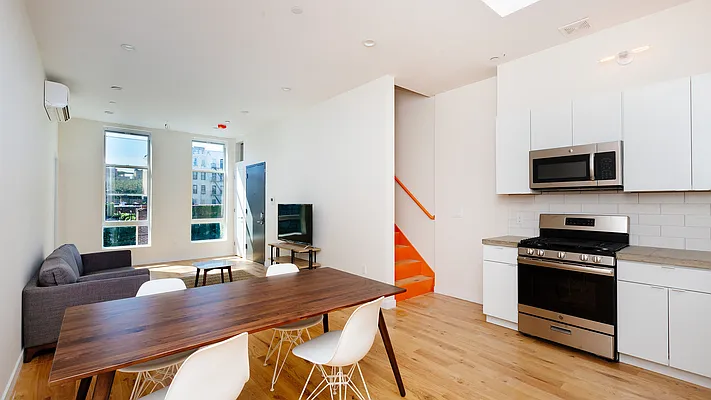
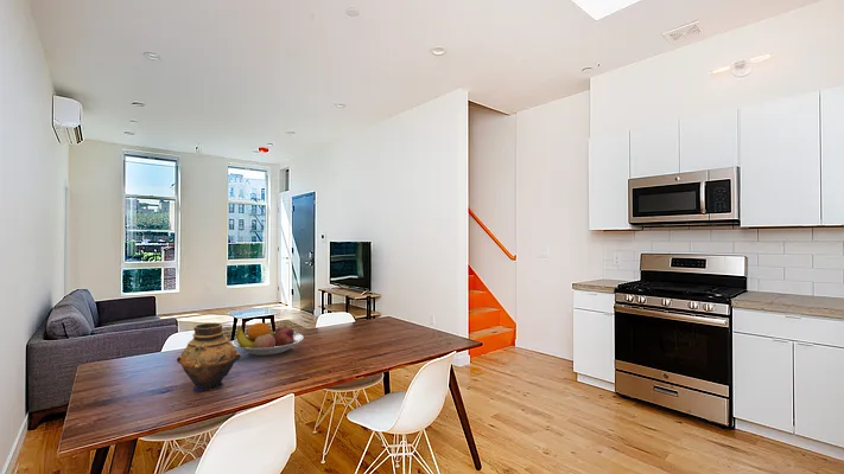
+ vase (208, 357)
+ fruit bowl (268, 337)
